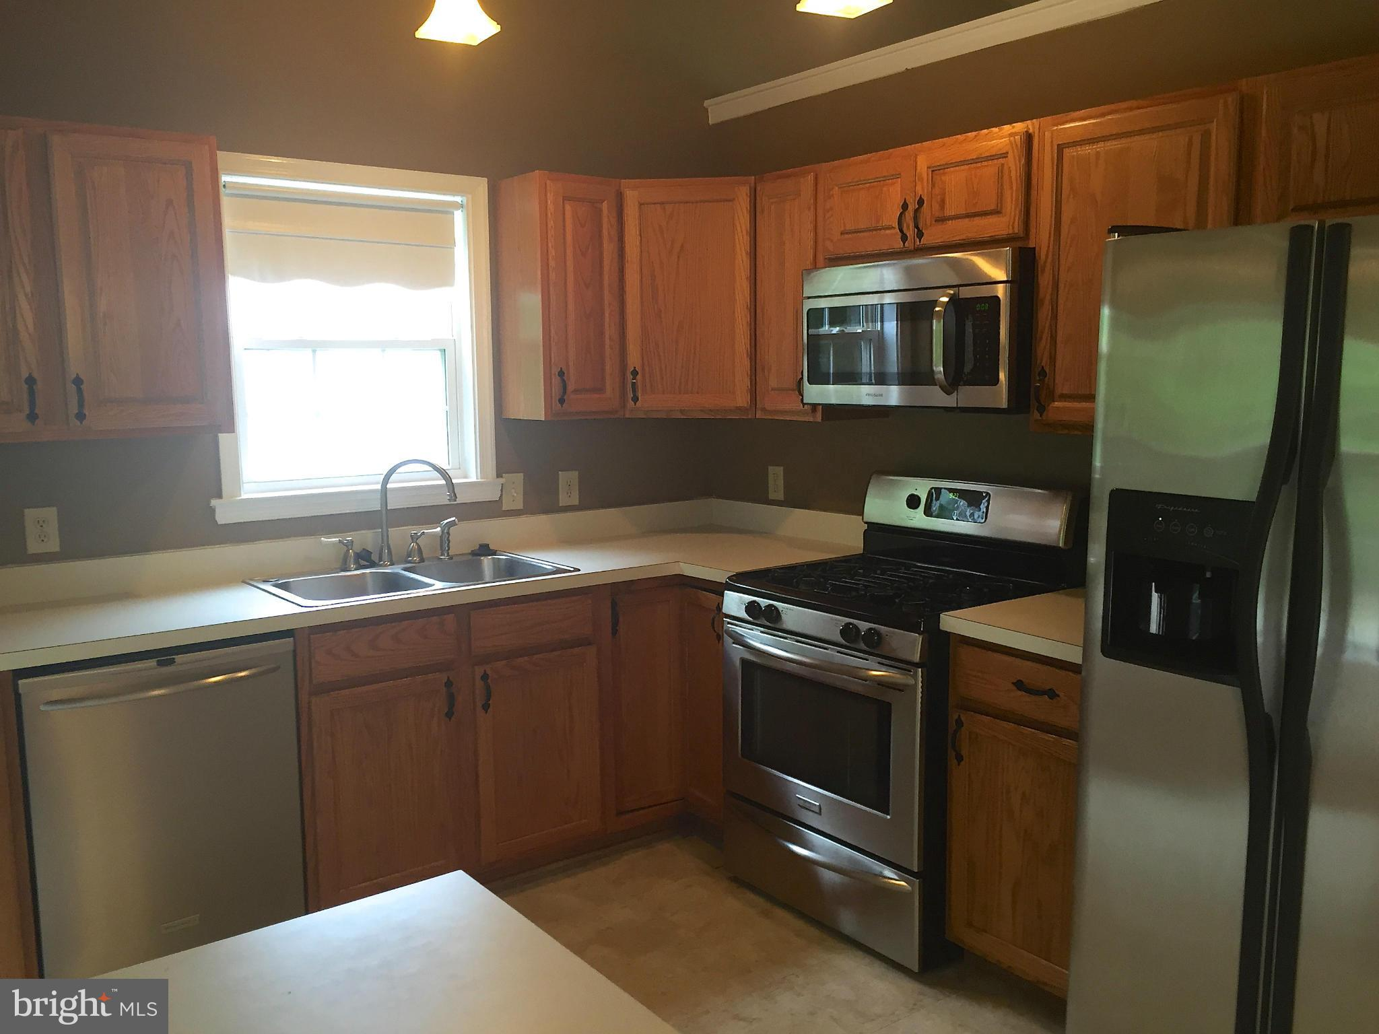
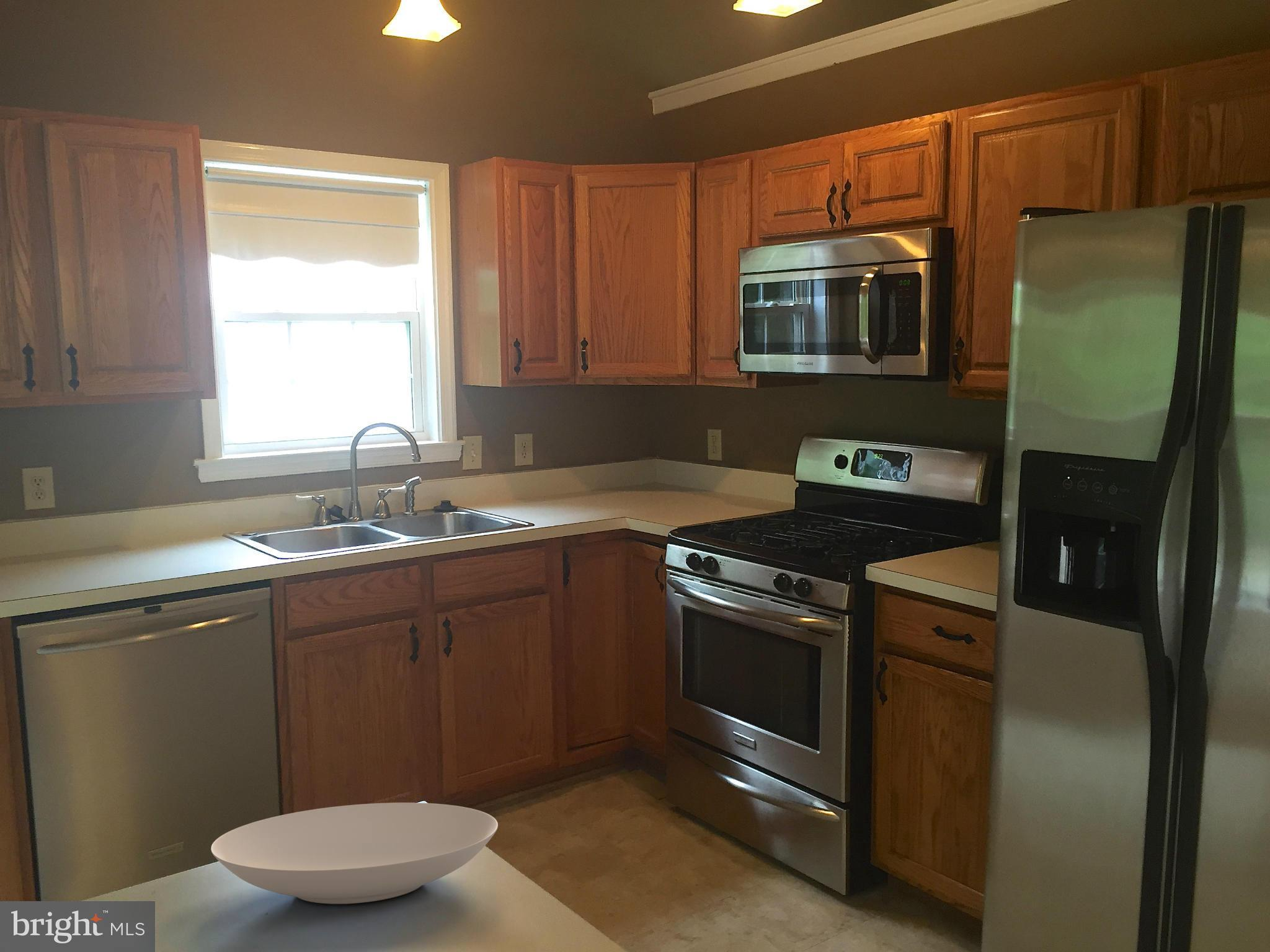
+ bowl (358, 861)
